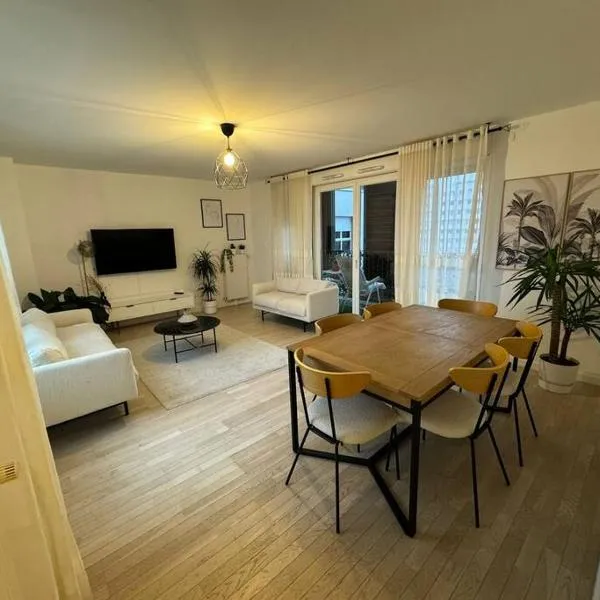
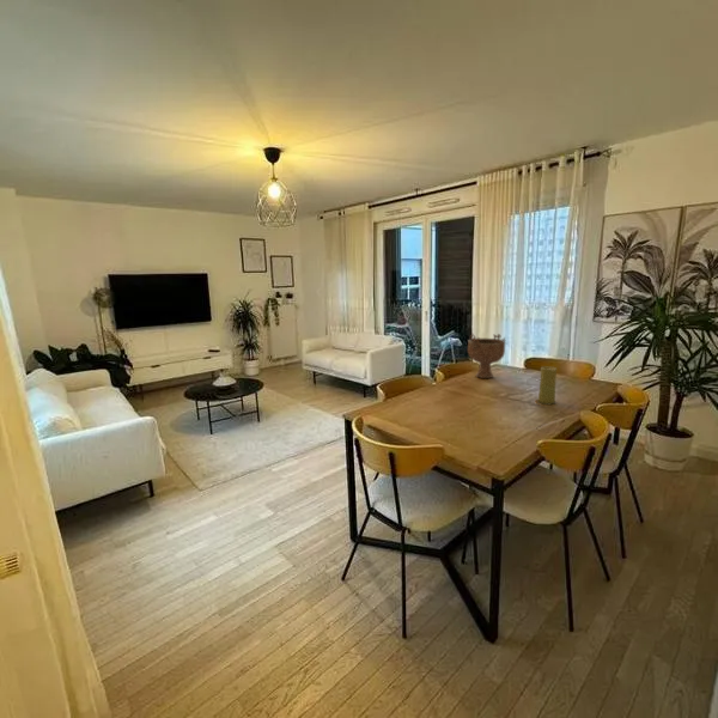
+ decorative bowl (486, 355)
+ candle (547, 384)
